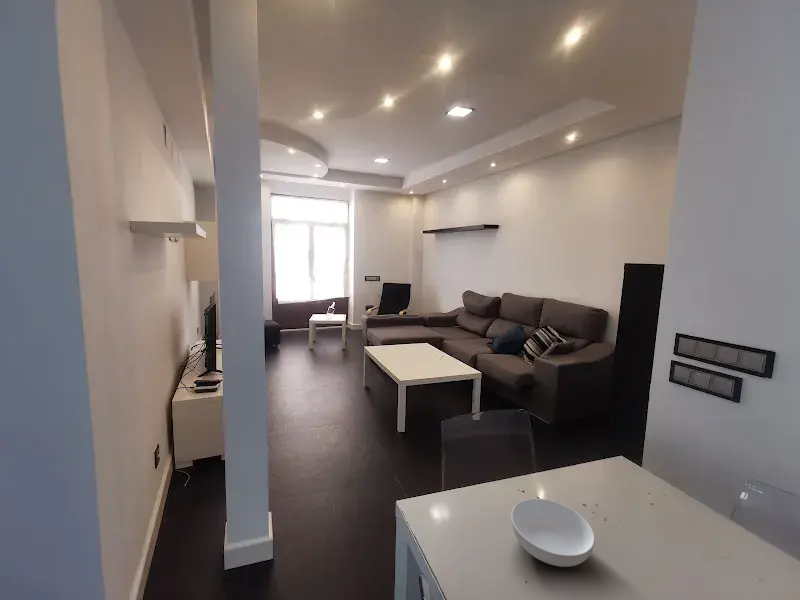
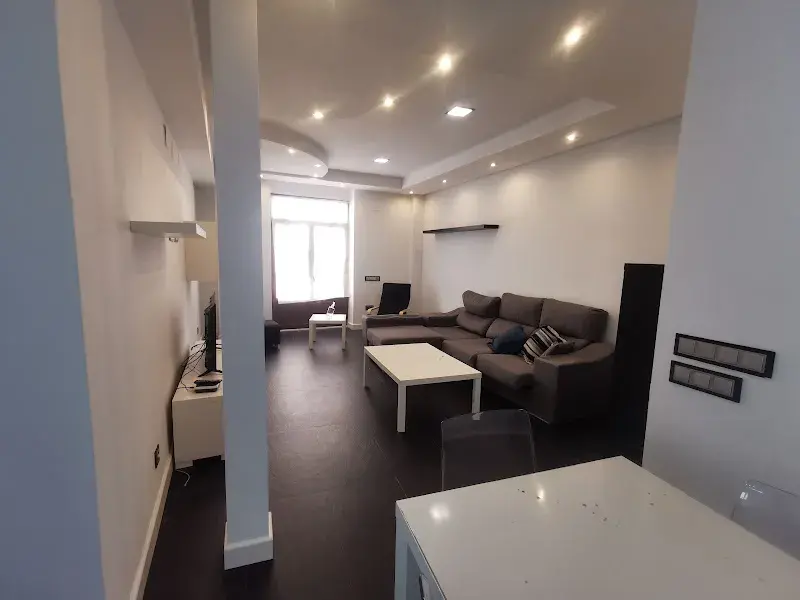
- serving bowl (550, 535)
